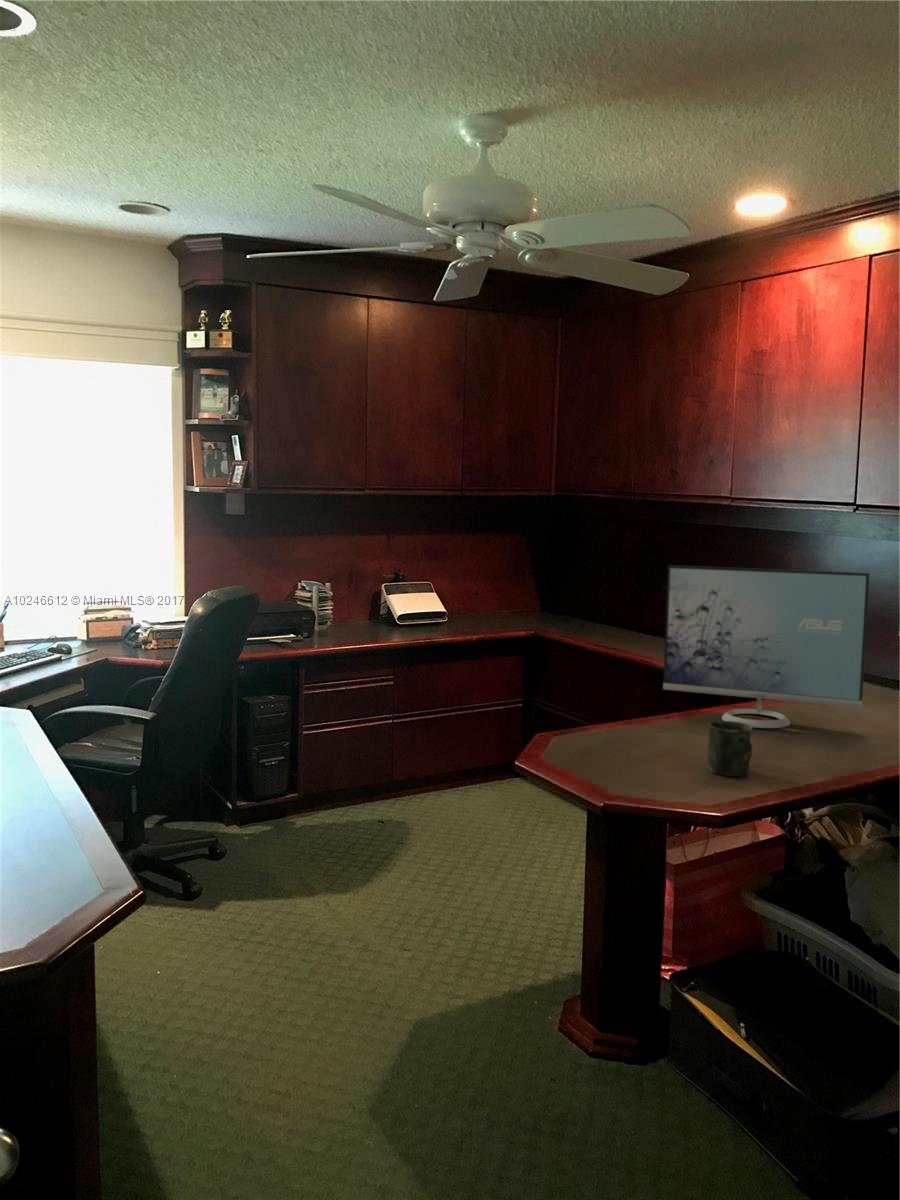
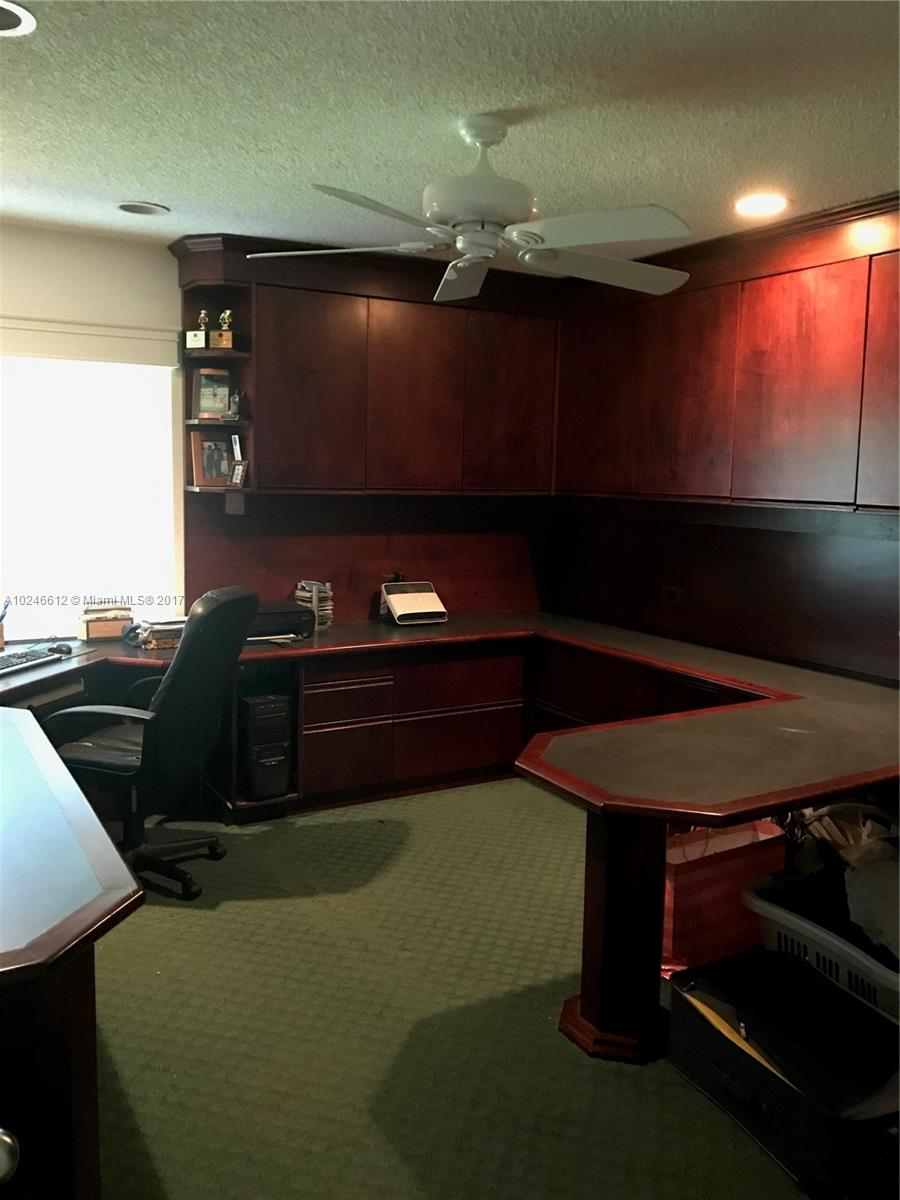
- monitor (759, 645)
- mug (732, 750)
